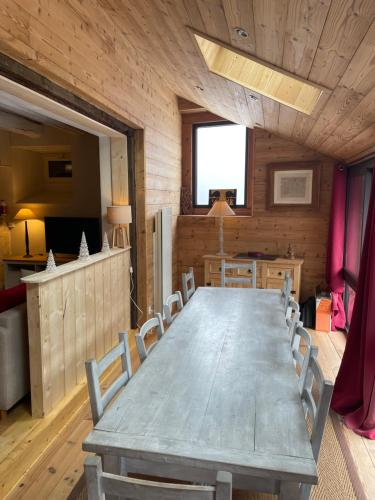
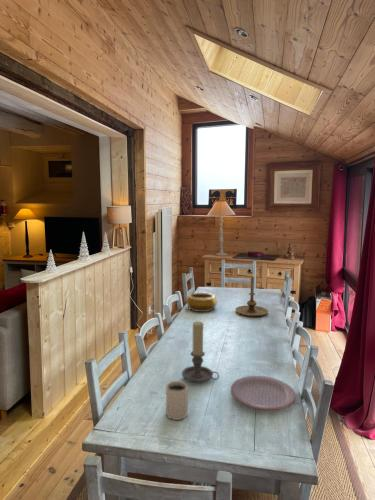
+ mug (177, 398)
+ candle holder (252, 294)
+ decorative bowl (201, 301)
+ candle holder (200, 350)
+ plate (262, 393)
